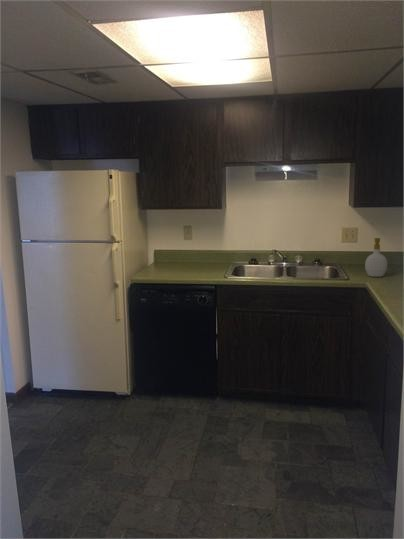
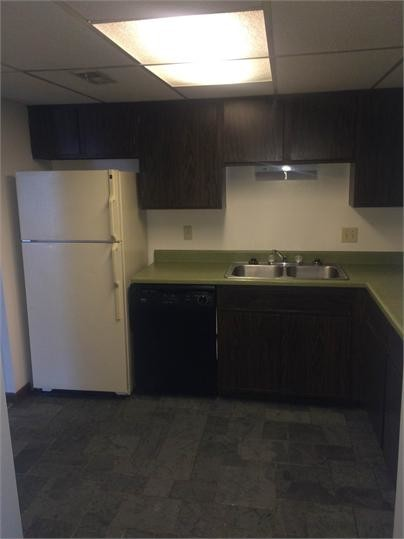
- soap bottle (376, 257)
